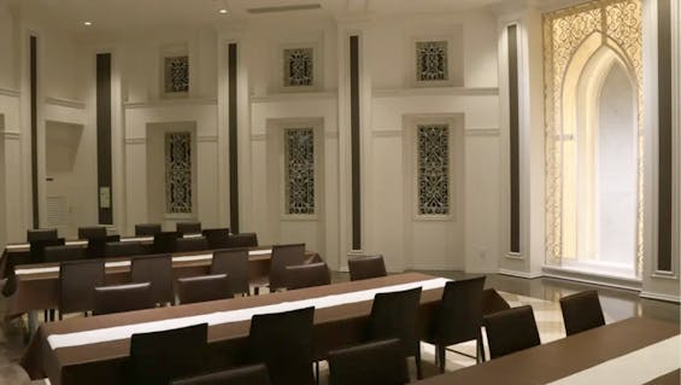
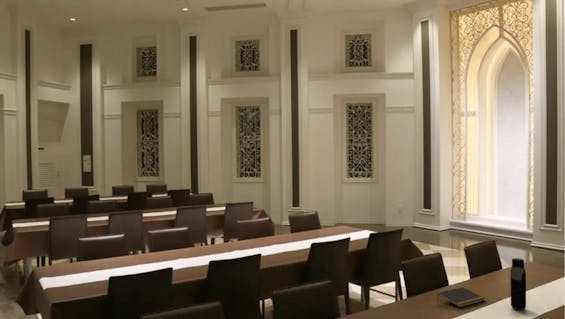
+ notepad (461, 296)
+ water bottle (518, 283)
